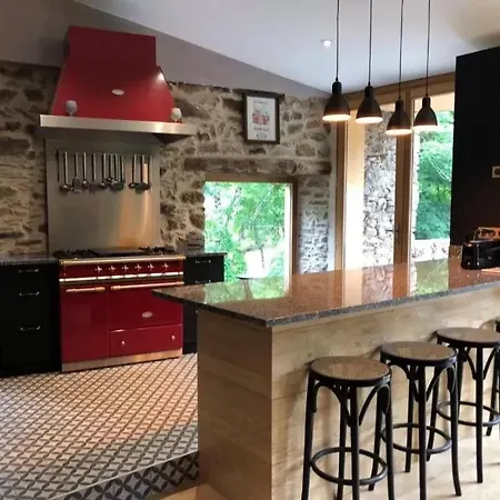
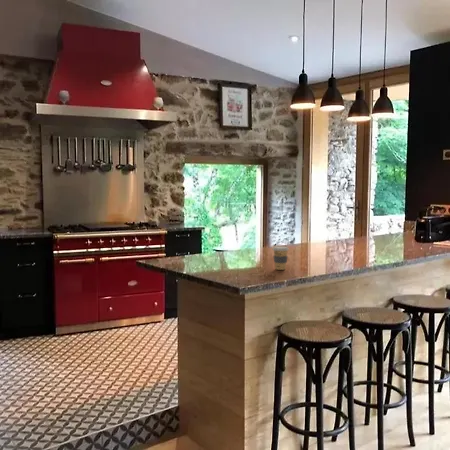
+ coffee cup (280, 258)
